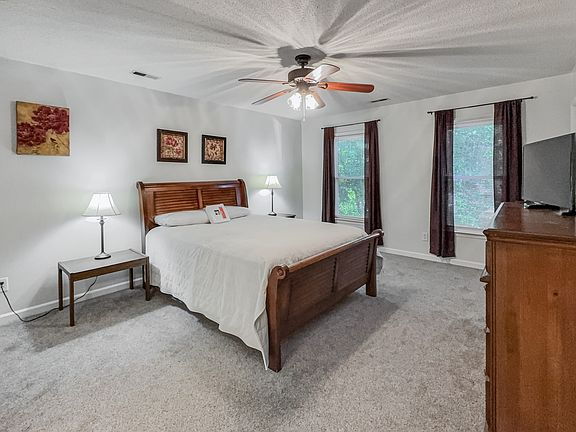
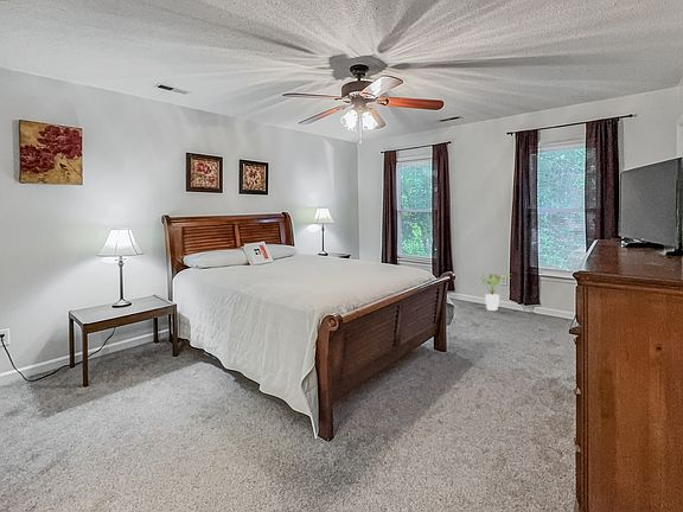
+ house plant (494, 289)
